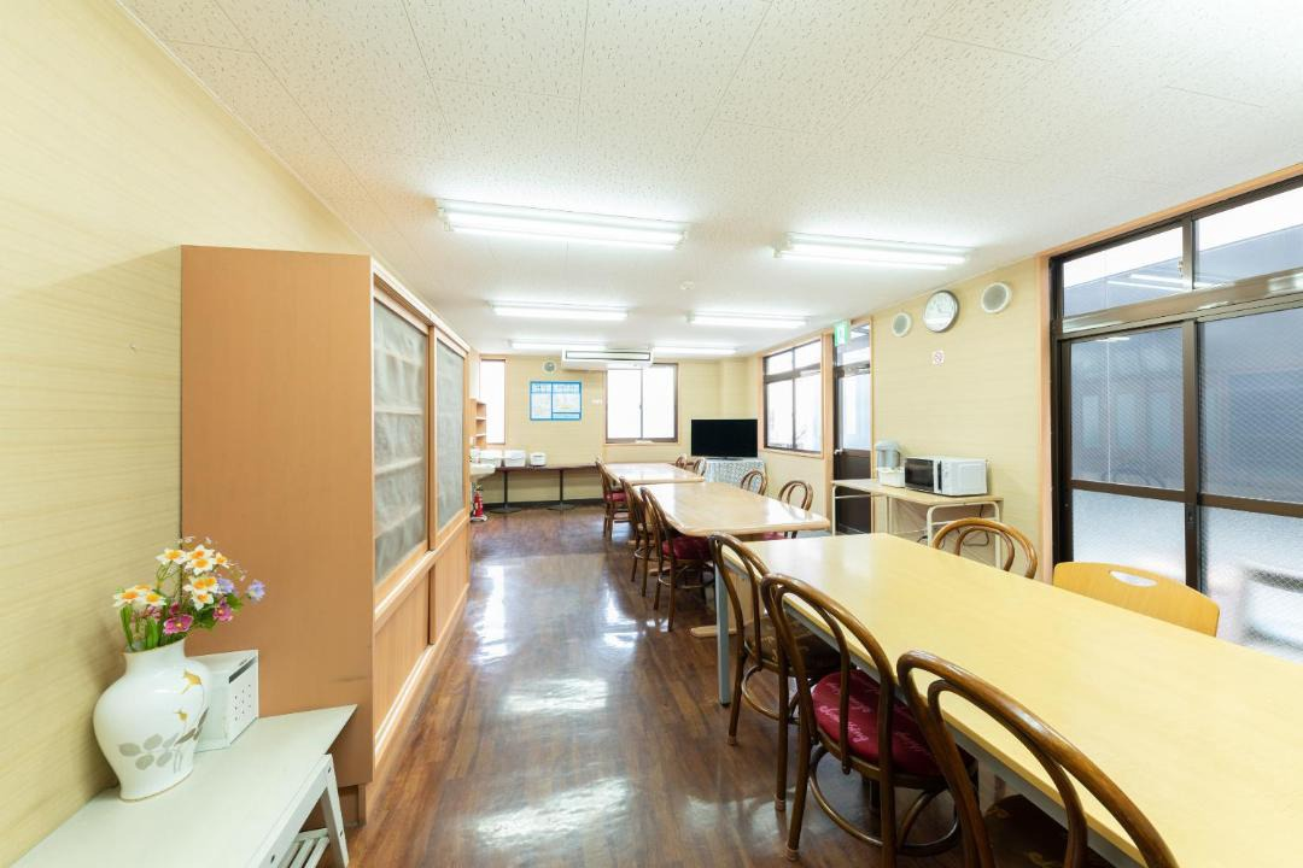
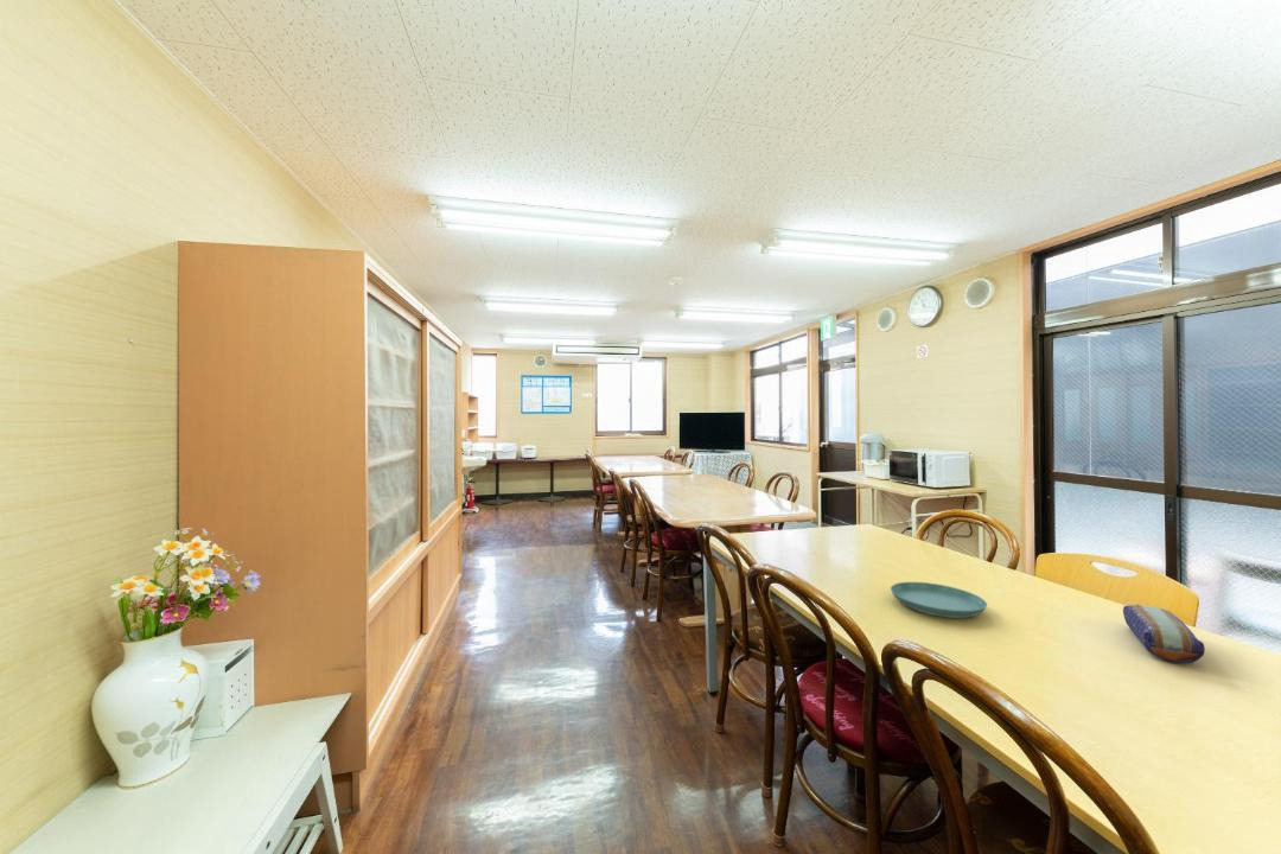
+ saucer (936, 599)
+ pencil case (1160, 630)
